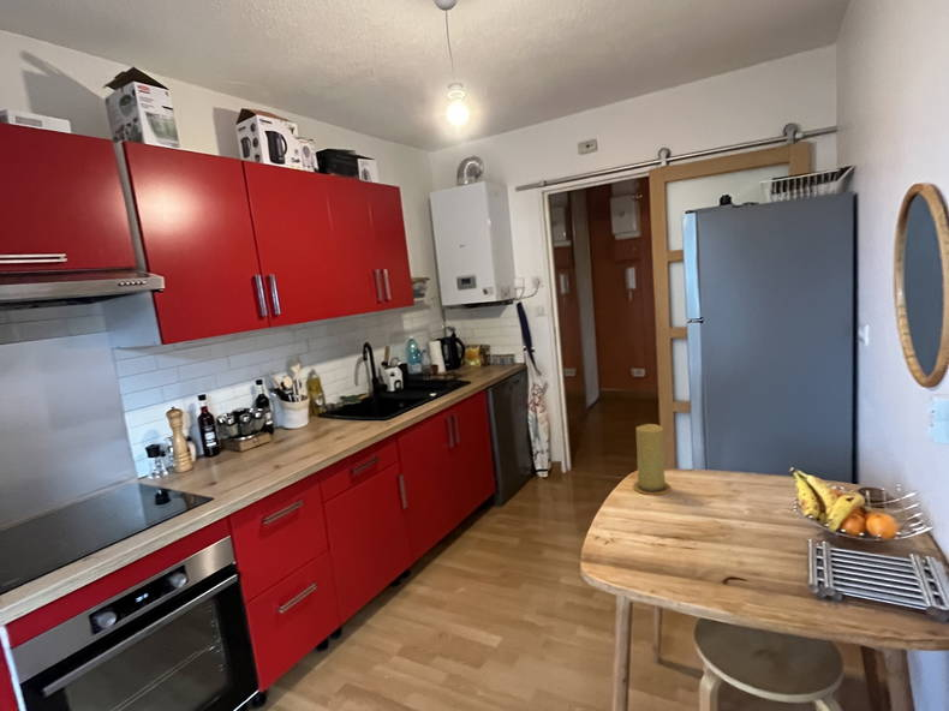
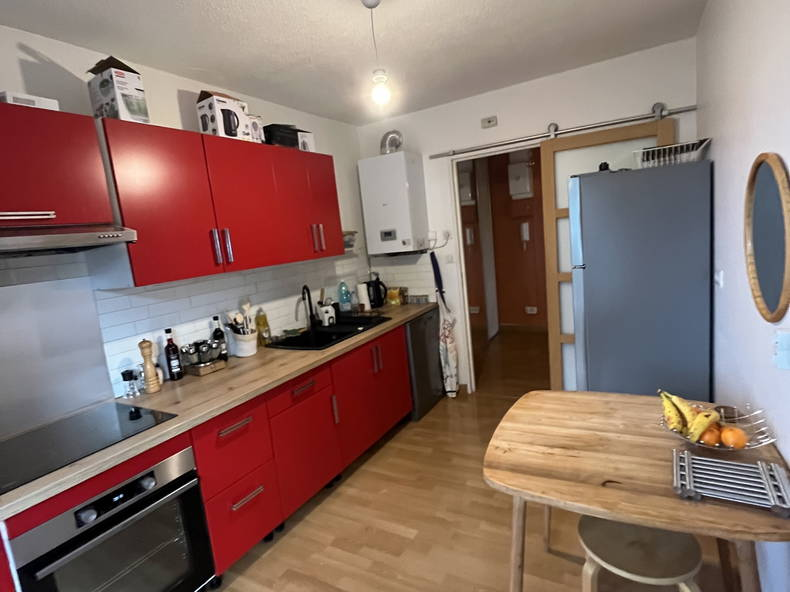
- candle (650, 456)
